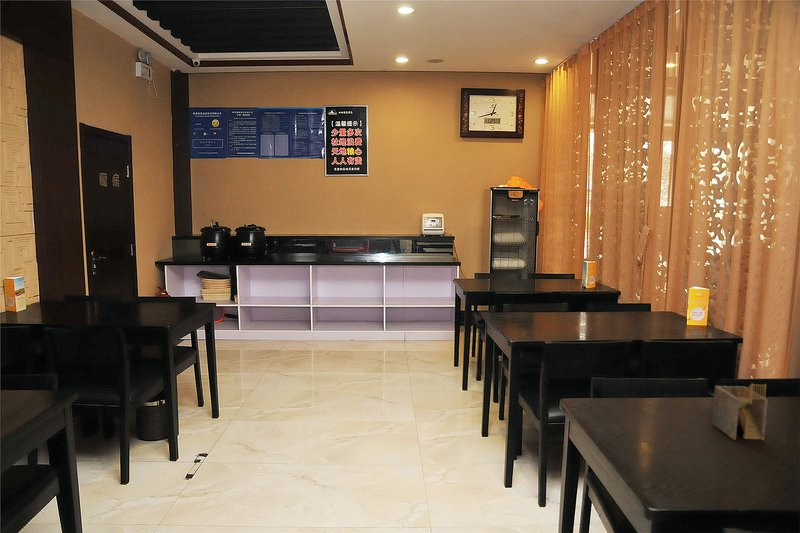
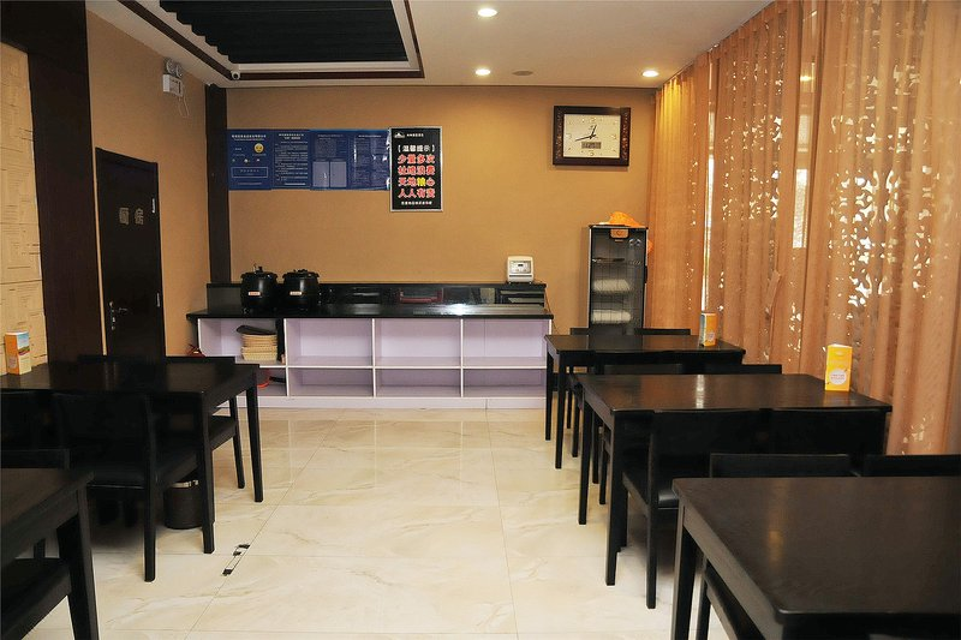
- napkin holder (739, 405)
